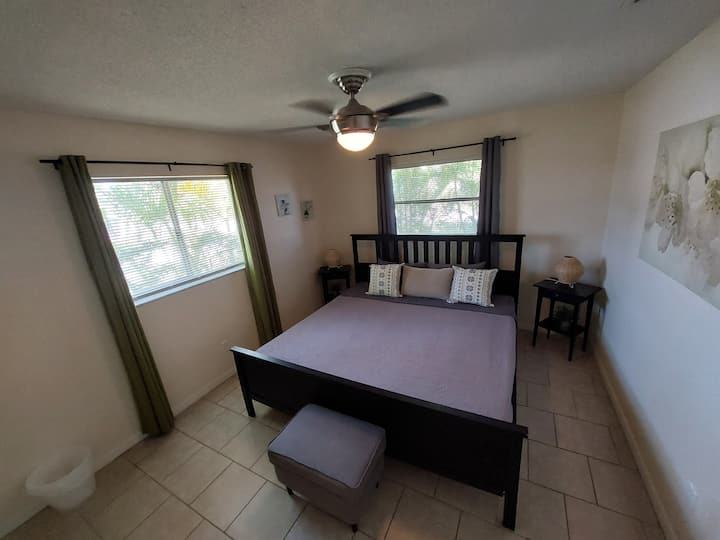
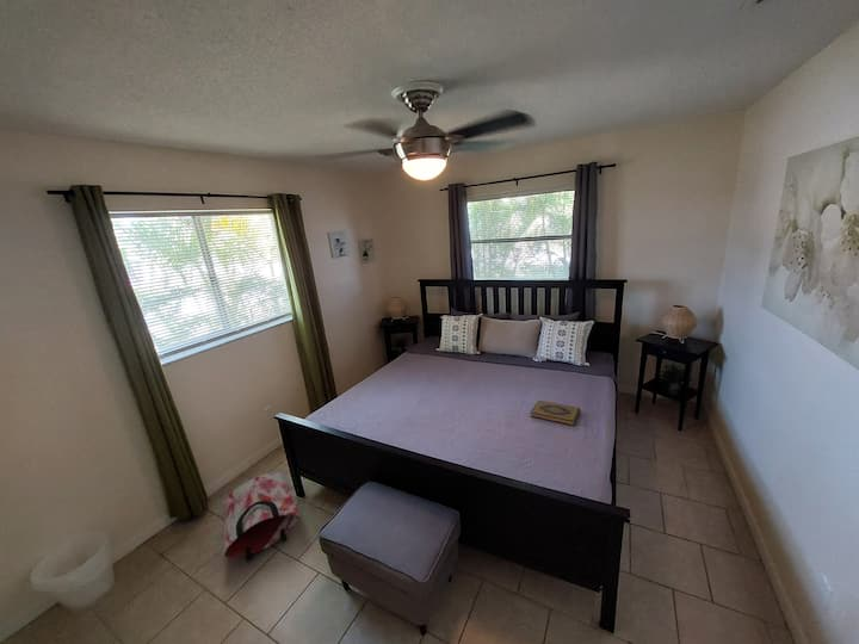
+ bag (259, 506)
+ hardback book (555, 411)
